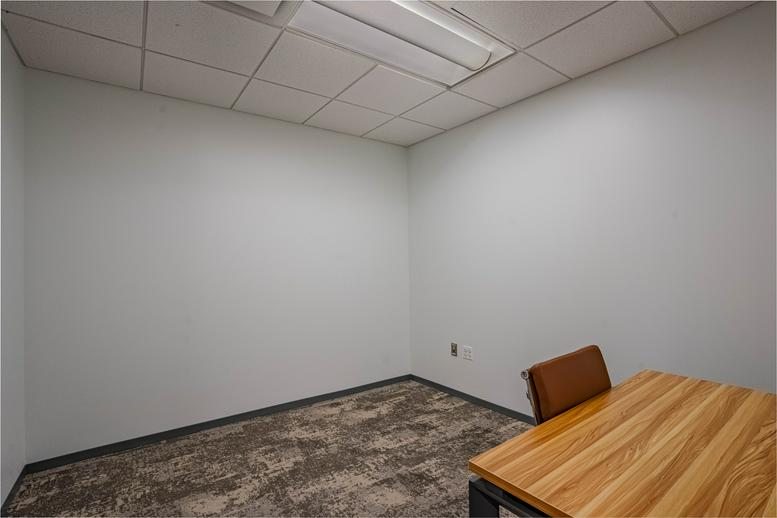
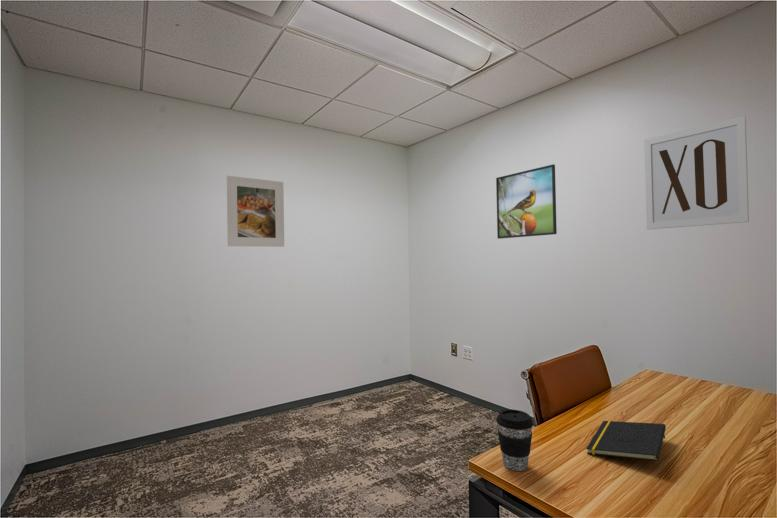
+ wall art (692, 177)
+ coffee cup (514, 439)
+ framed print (256, 212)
+ notepad (627, 438)
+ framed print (524, 204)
